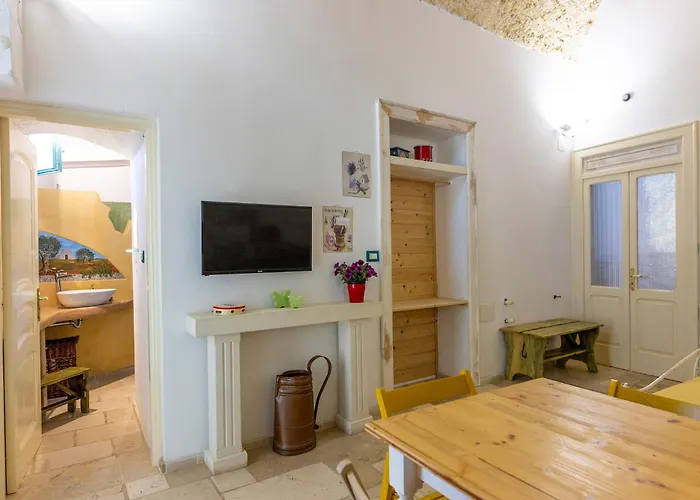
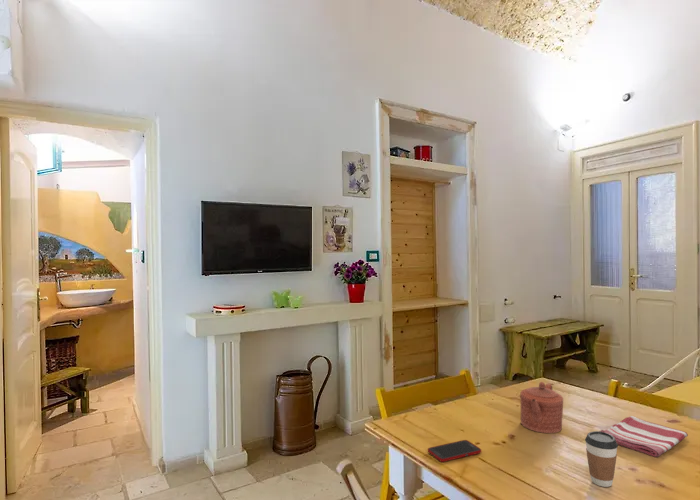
+ teapot (541, 403)
+ cell phone (454, 450)
+ coffee cup (601, 459)
+ dish towel (643, 434)
